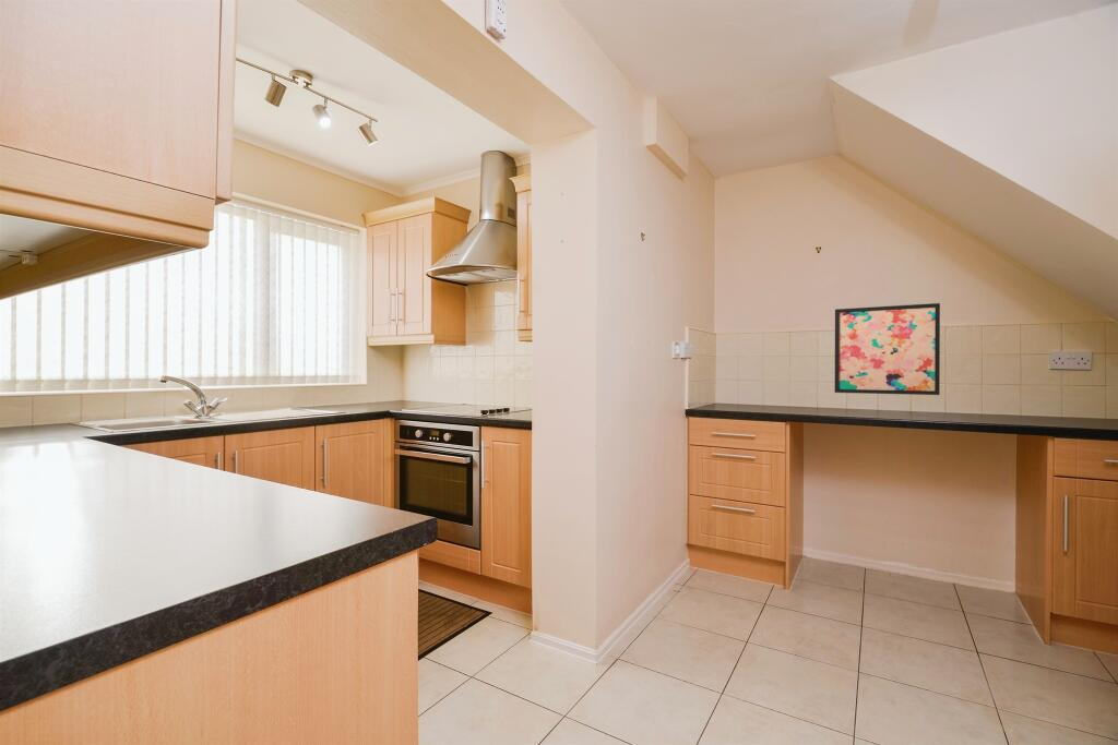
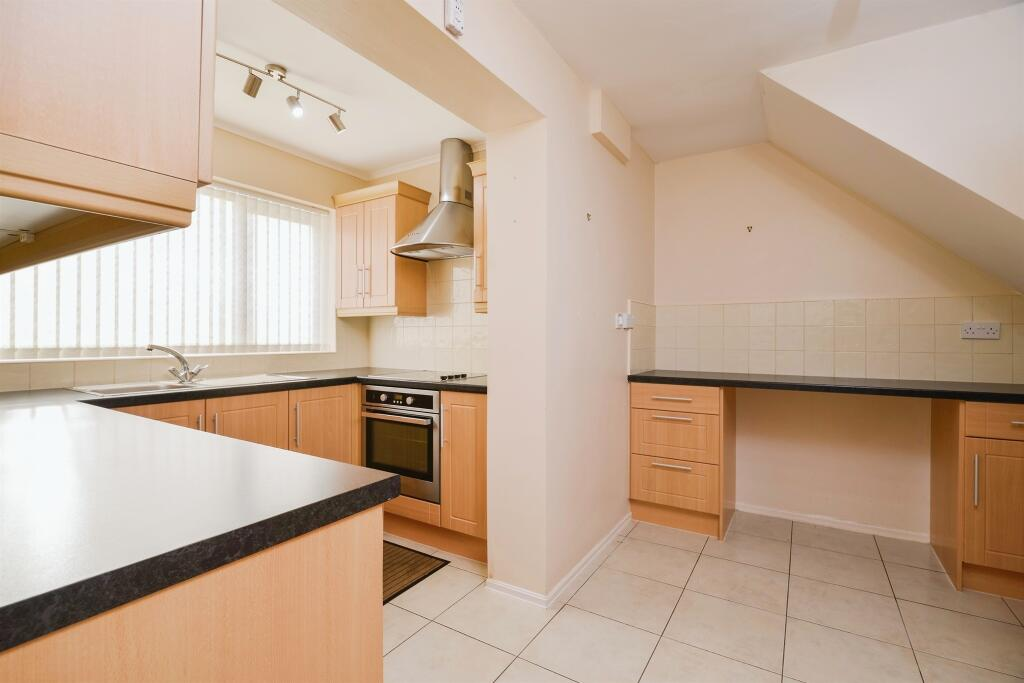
- wall art (884, 350)
